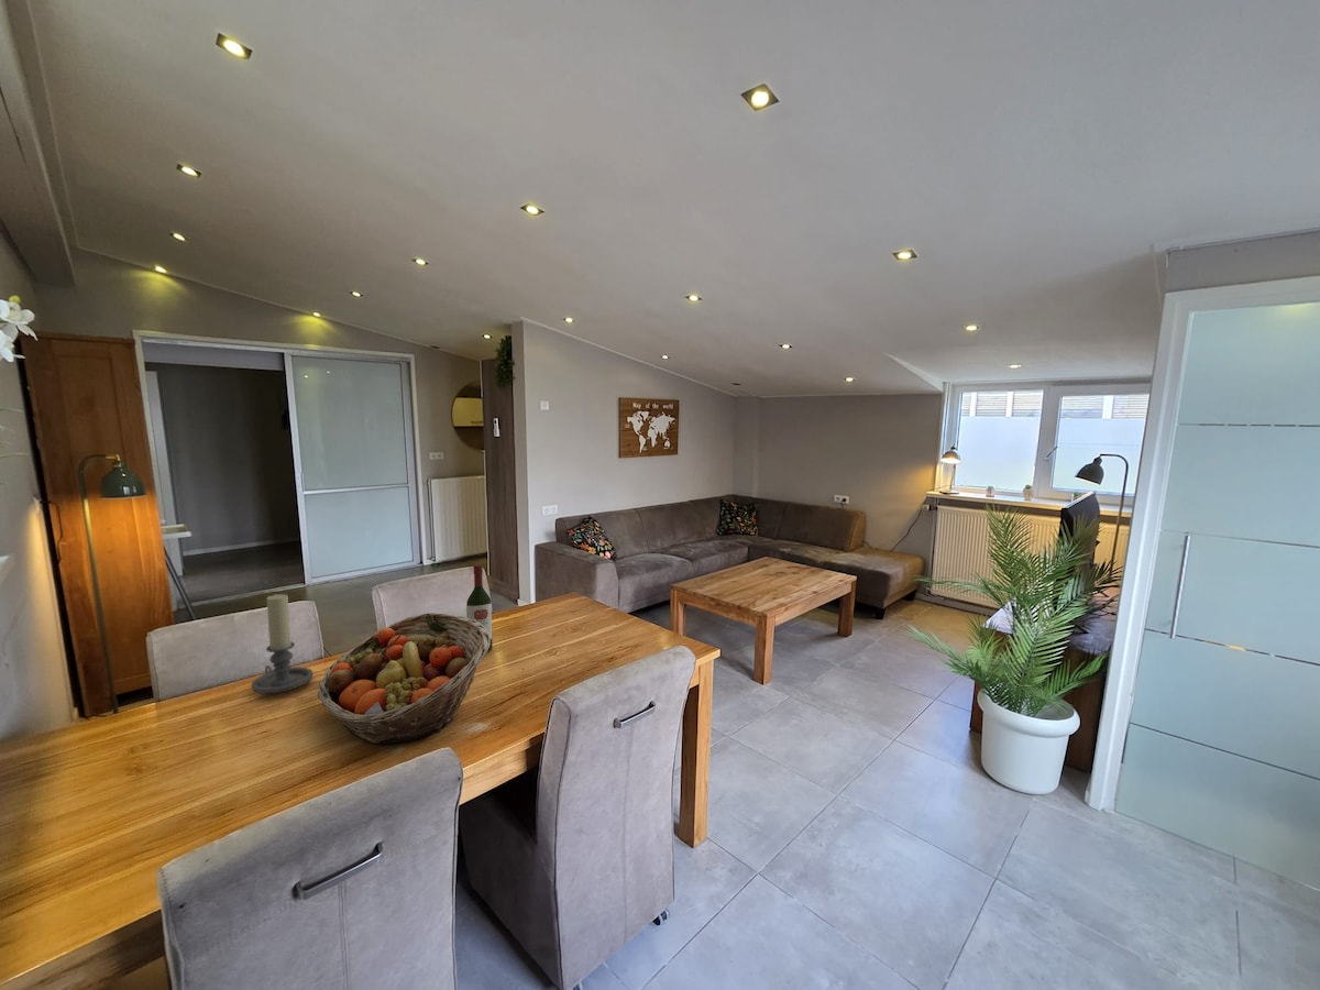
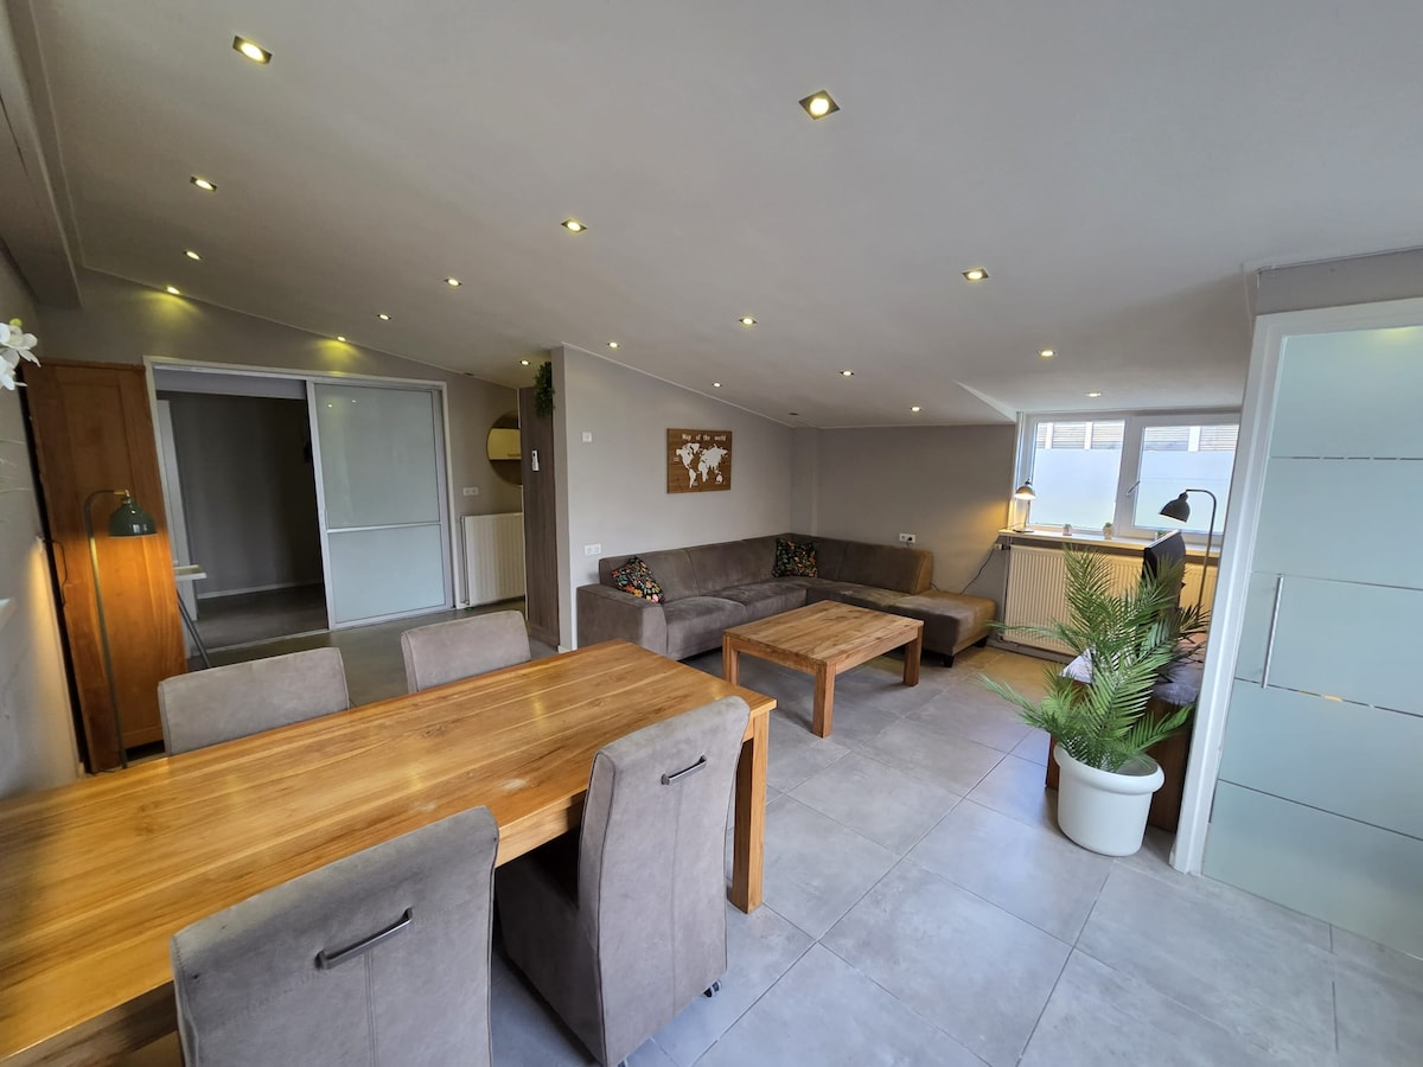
- wine bottle (479, 607)
- fruit basket (408, 672)
- candle holder (277, 639)
